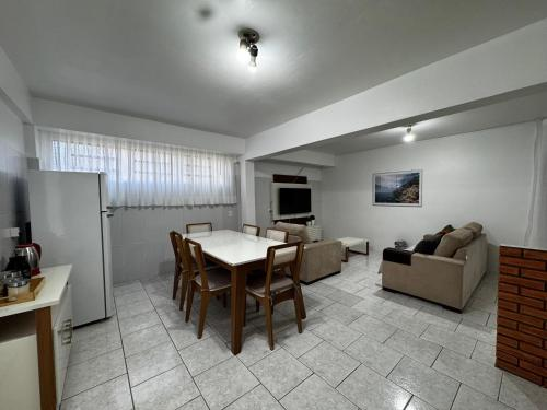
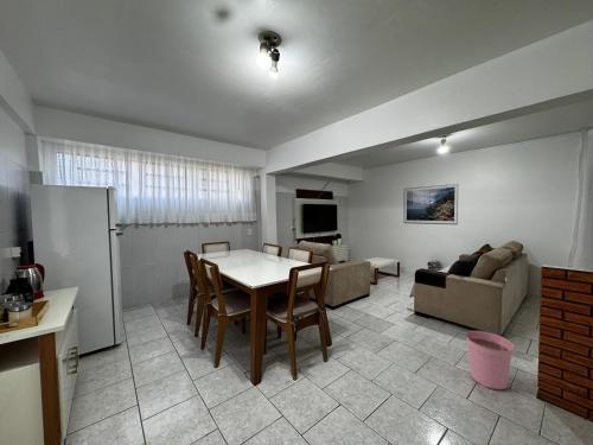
+ plant pot (487, 360)
